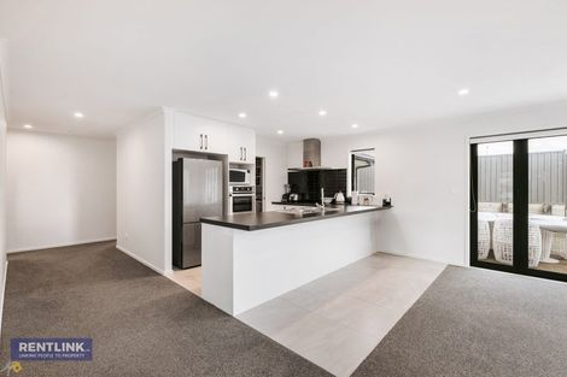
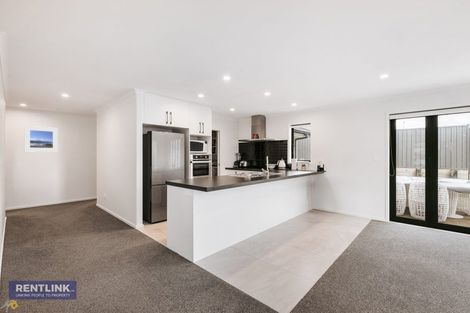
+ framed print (41, 139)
